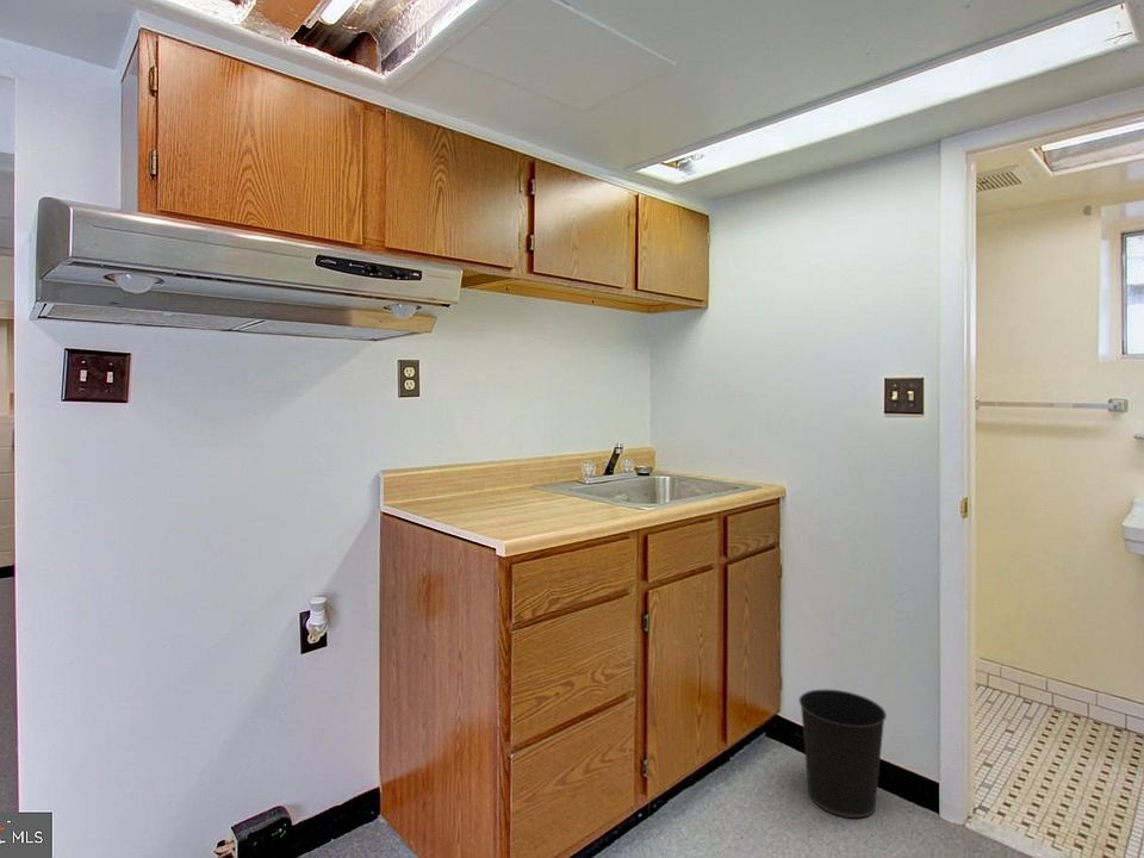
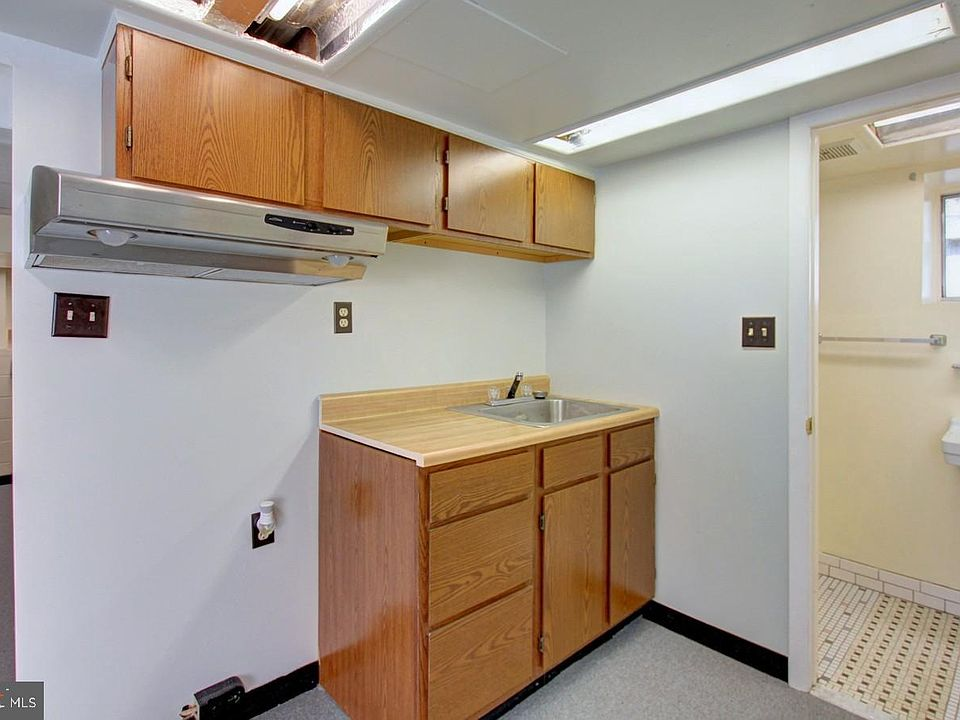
- wastebasket (841, 752)
